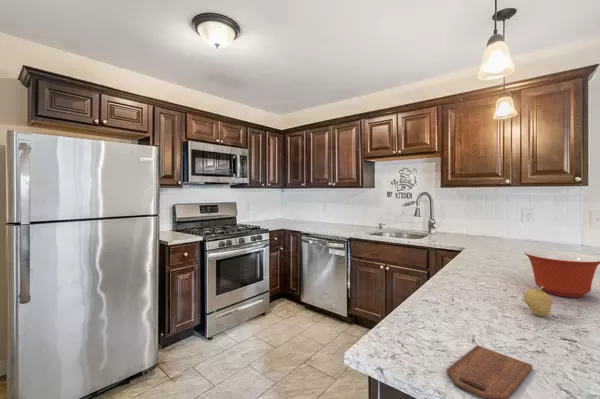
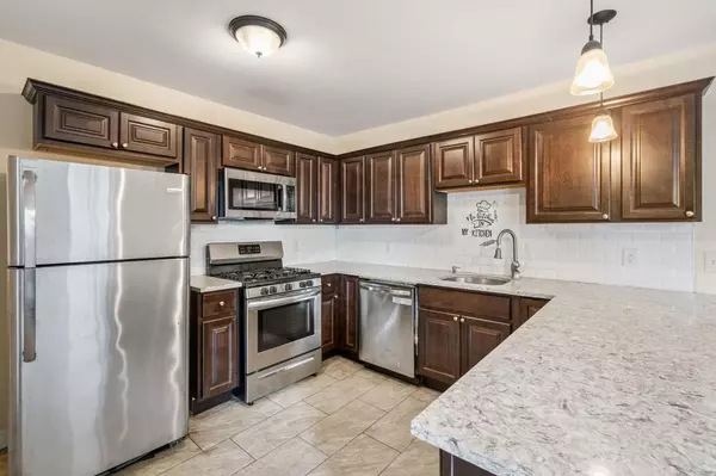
- fruit (537, 300)
- cutting board (487, 371)
- mixing bowl (561, 273)
